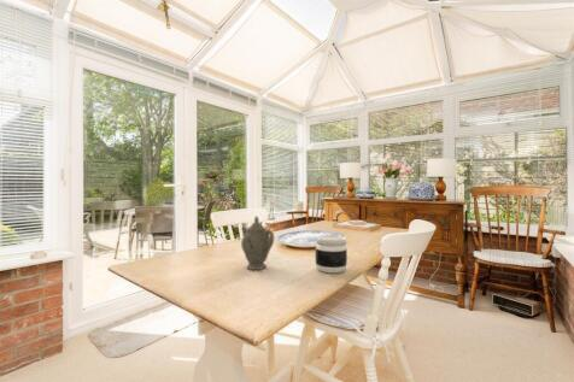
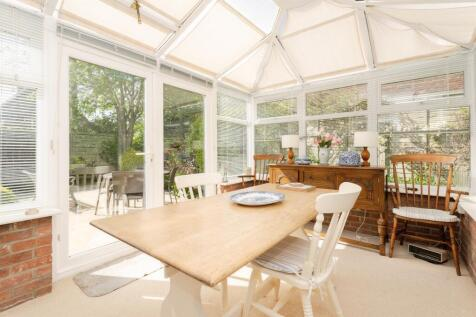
- chinaware (256, 241)
- jar (330, 253)
